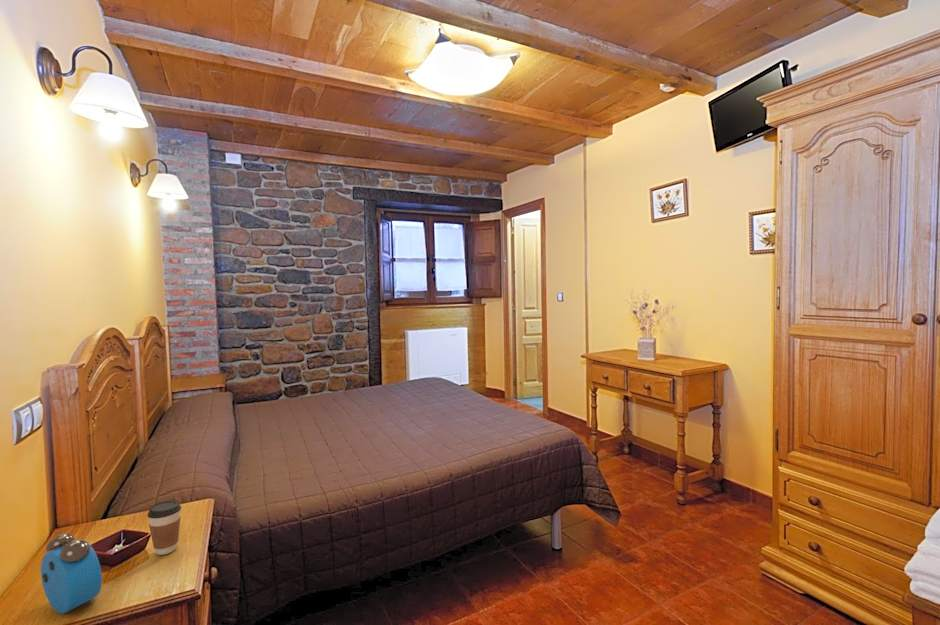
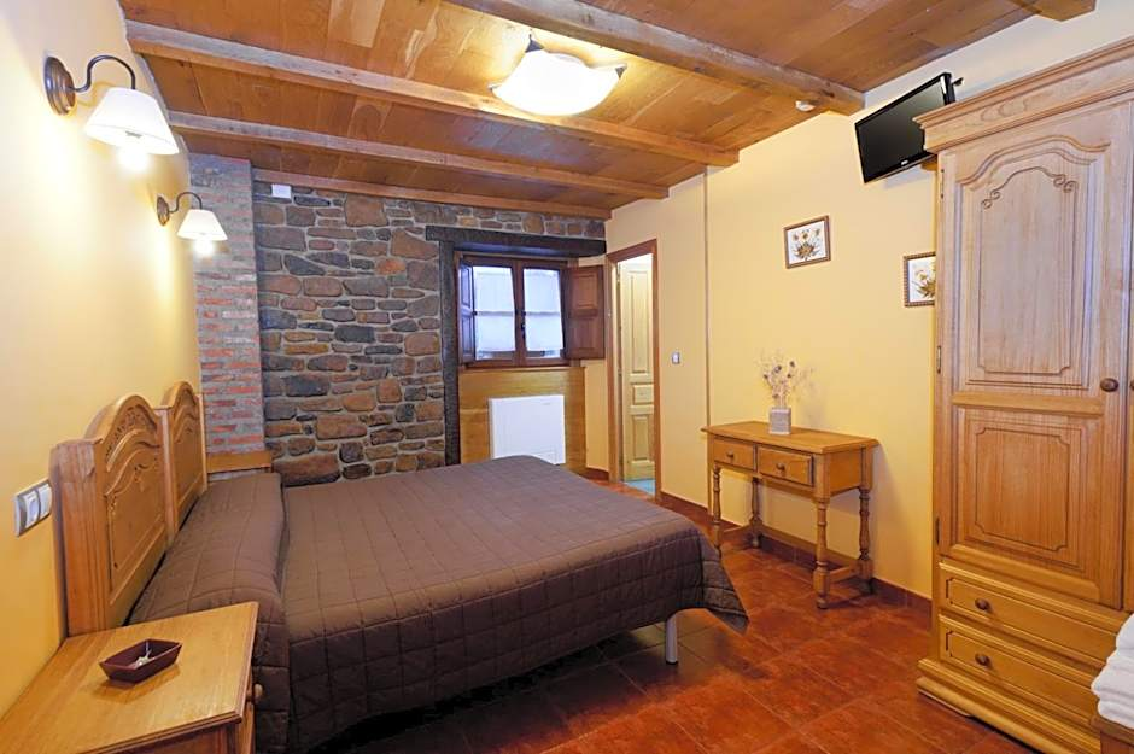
- coffee cup (165, 527)
- alarm clock (70, 571)
